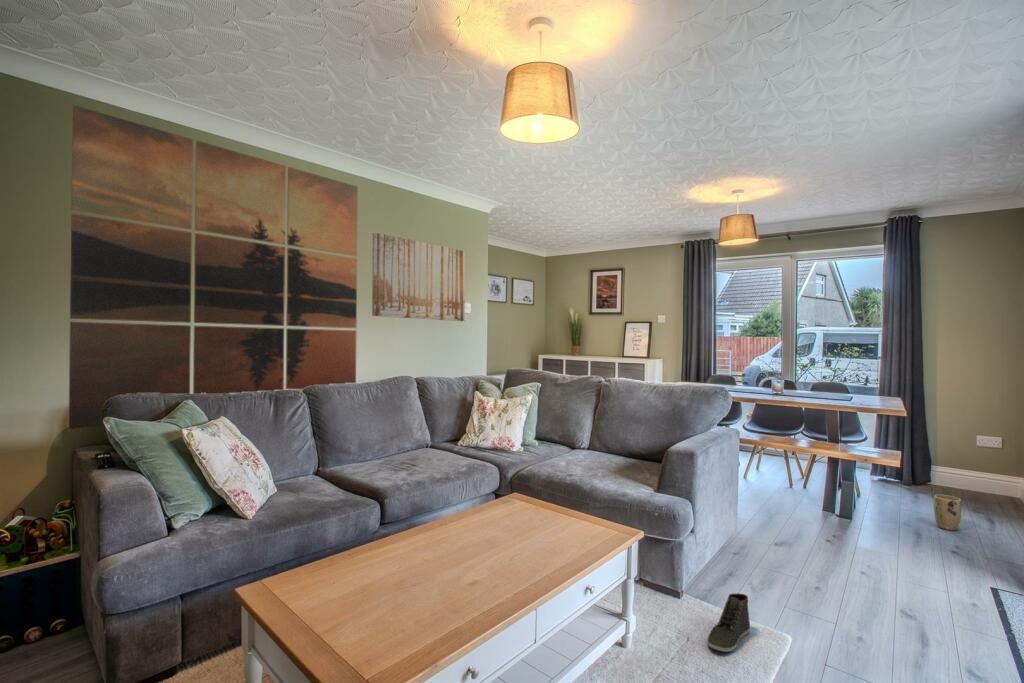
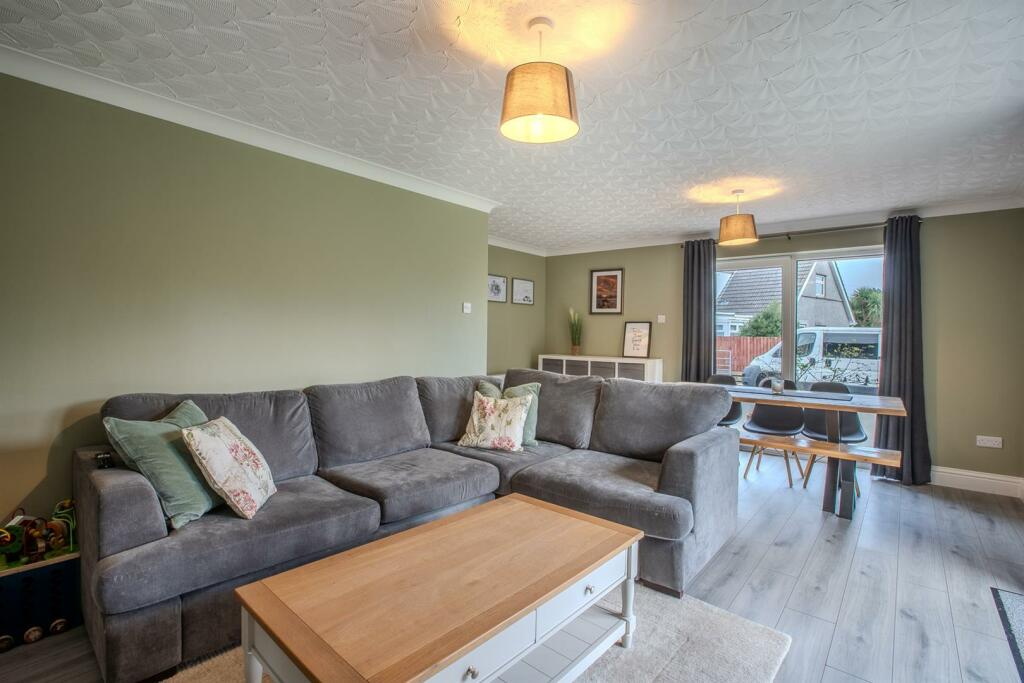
- wall art (242, 283)
- sneaker (727, 619)
- plant pot (947, 512)
- wall art (422, 280)
